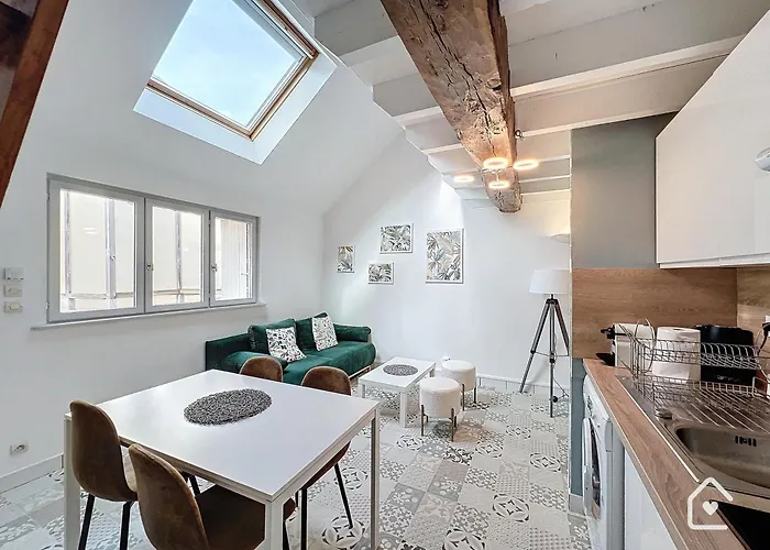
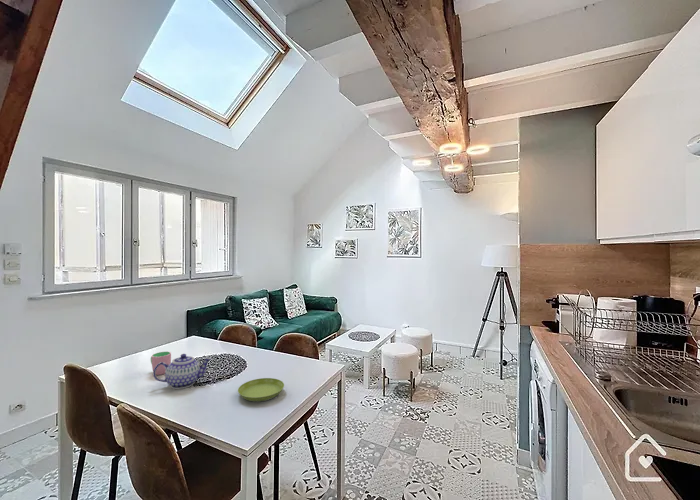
+ saucer (261, 390)
+ cup (159, 362)
+ teapot (183, 369)
